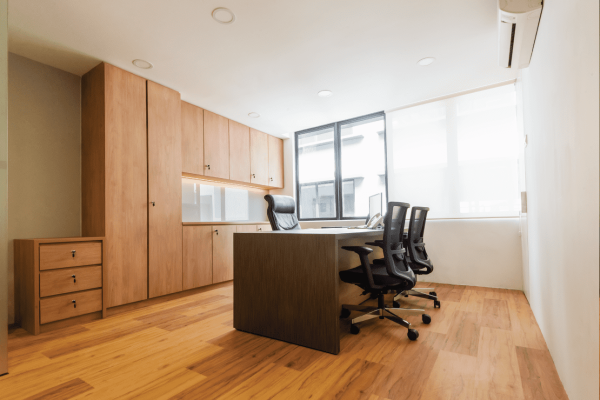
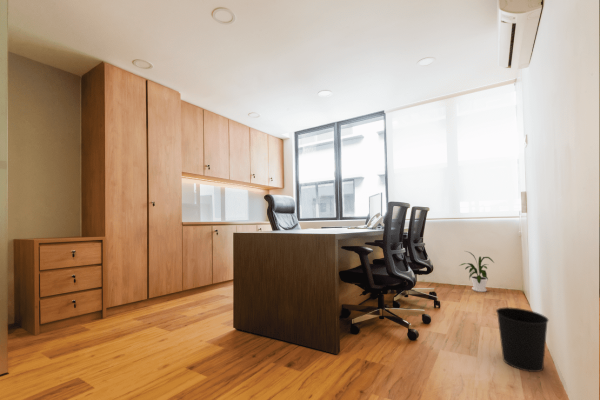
+ house plant (476, 271)
+ wastebasket (521, 338)
